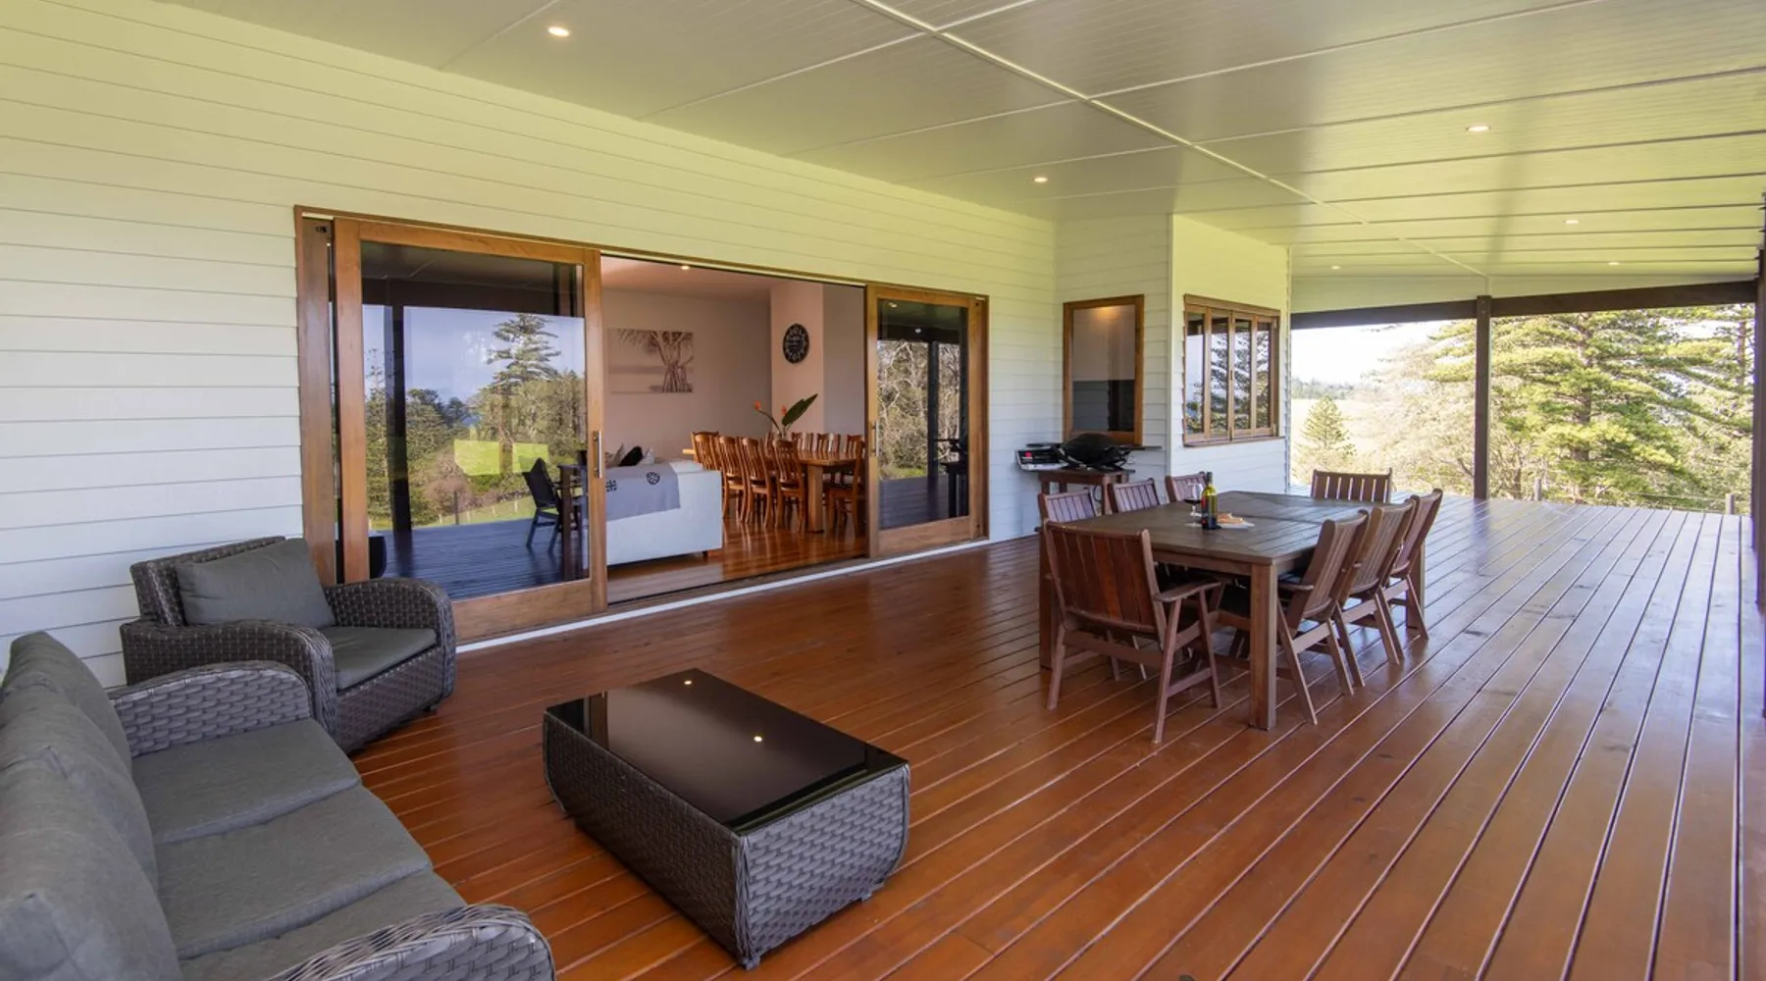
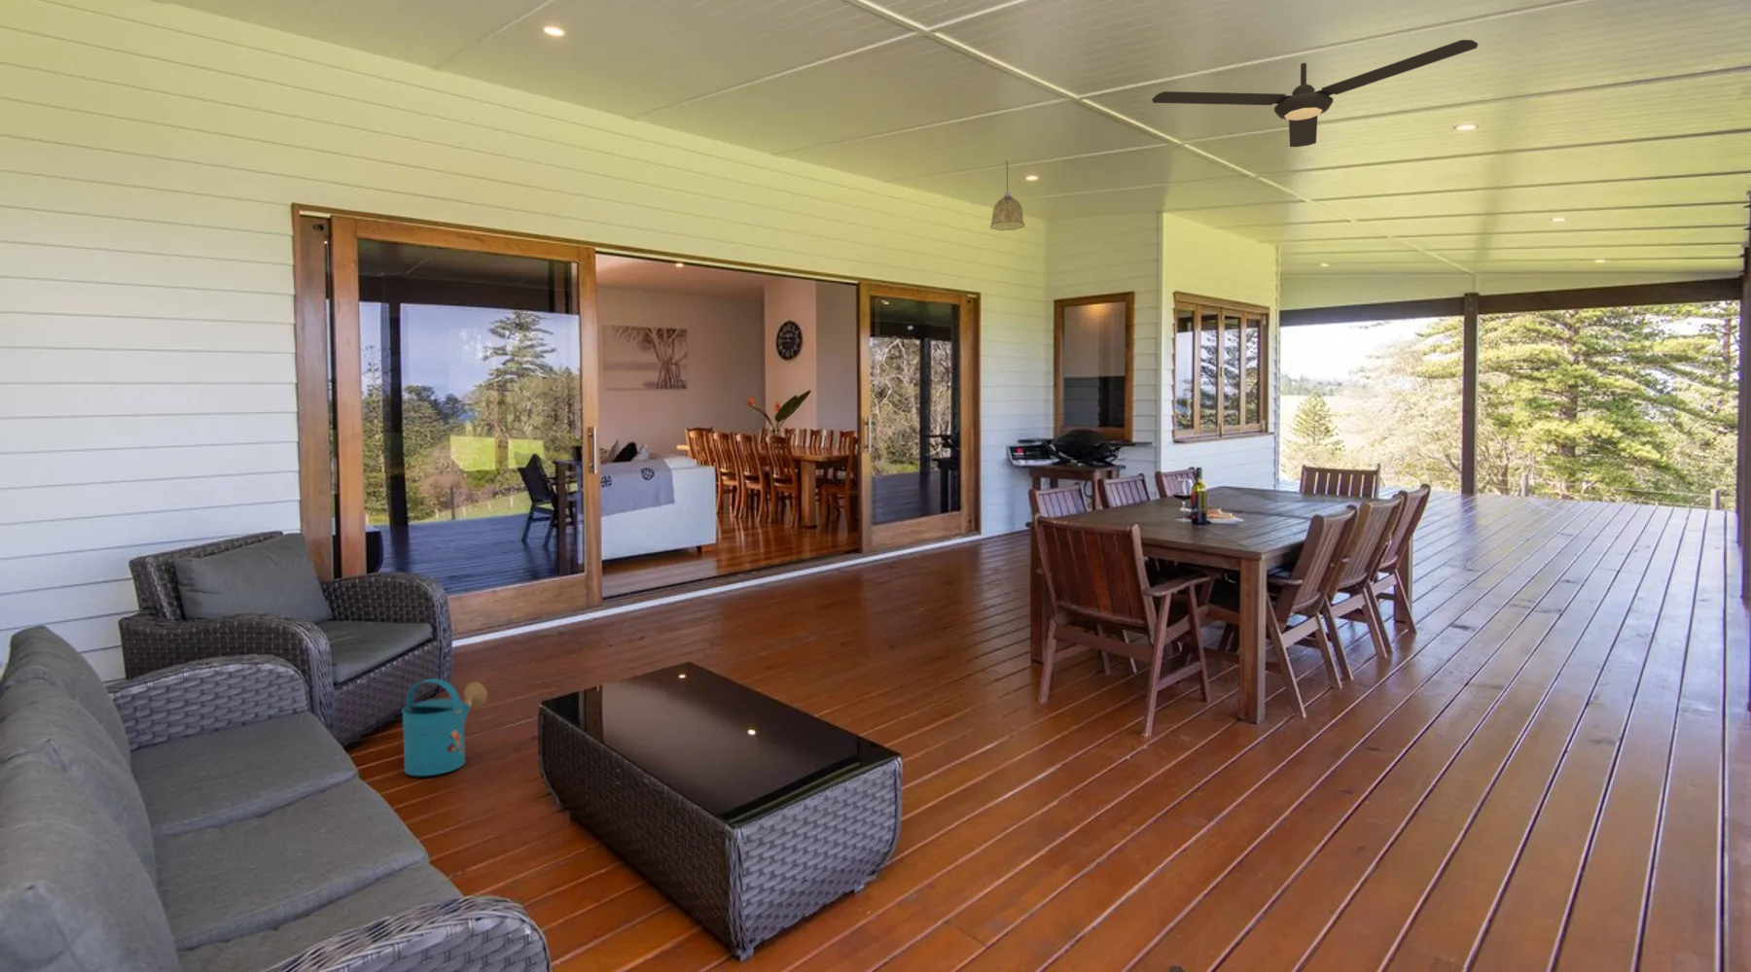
+ watering can (448, 716)
+ ceiling fan (1303, 101)
+ pendant lamp (1007, 194)
